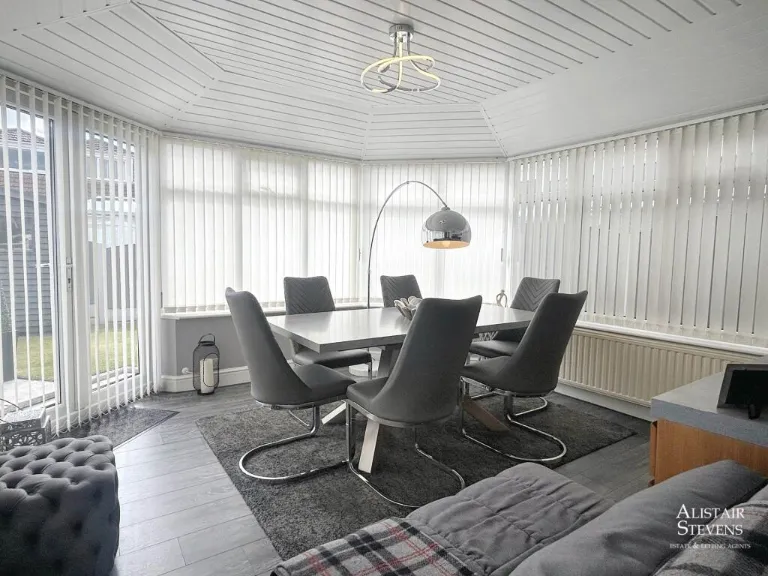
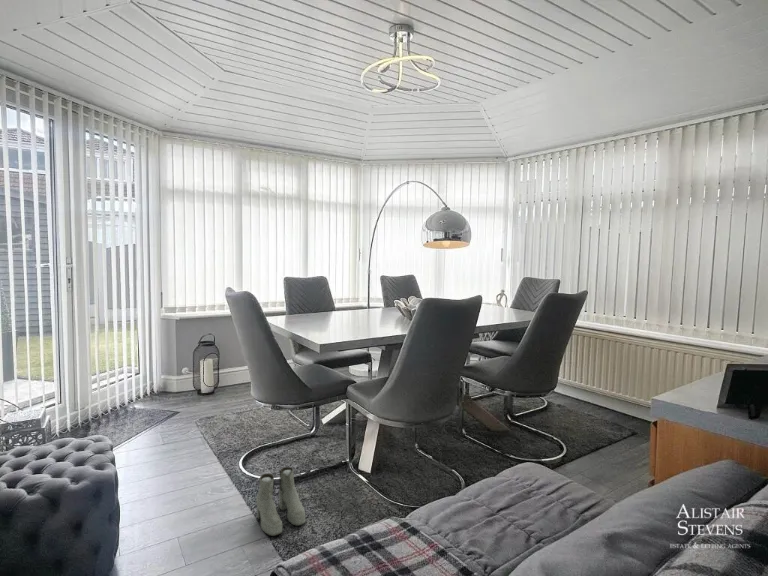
+ boots (280, 498)
